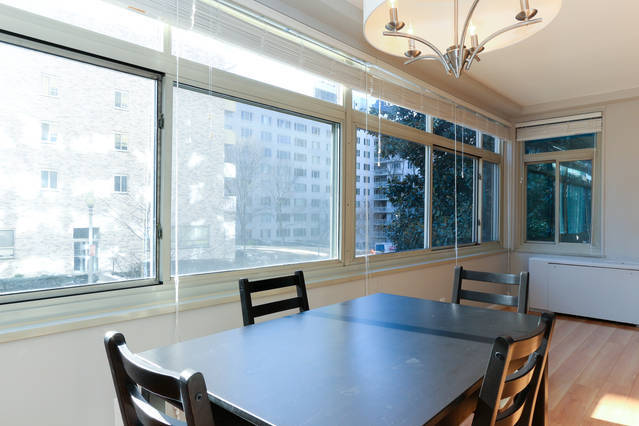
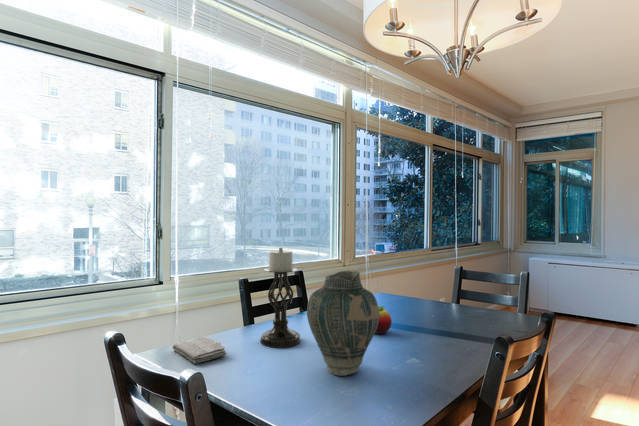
+ washcloth (199, 348)
+ candle holder (280, 294)
+ vase (342, 320)
+ fruit (379, 319)
